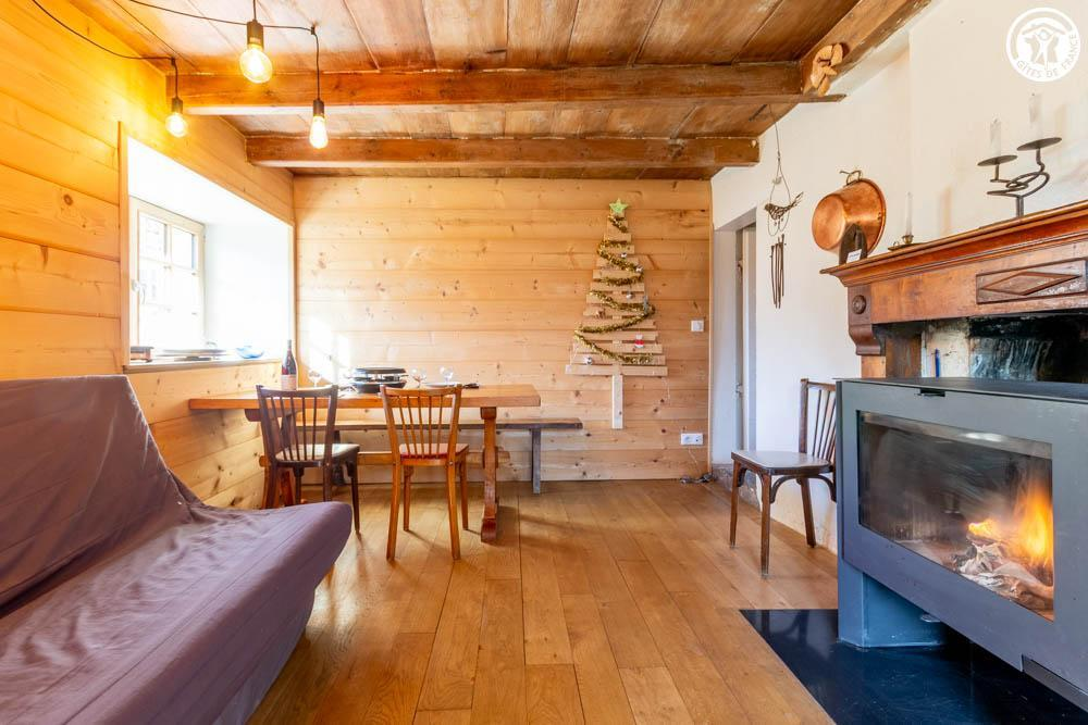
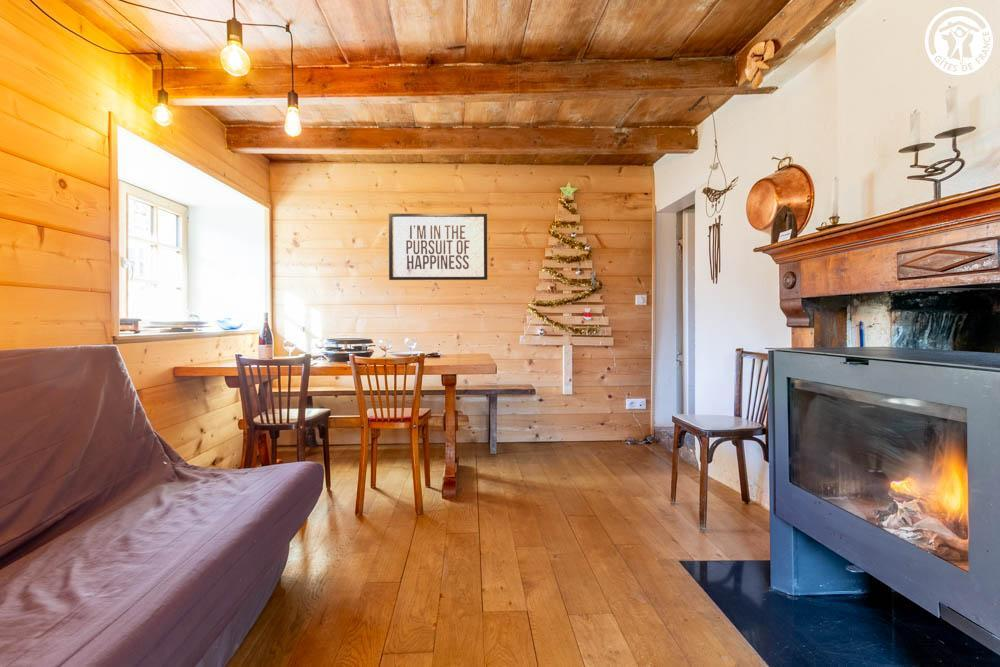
+ mirror (438, 246)
